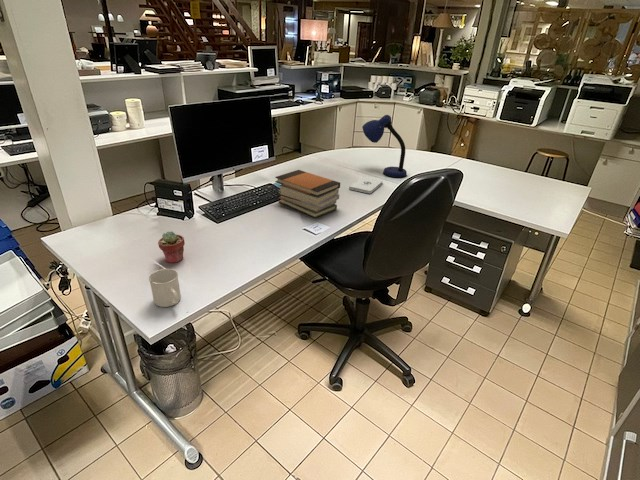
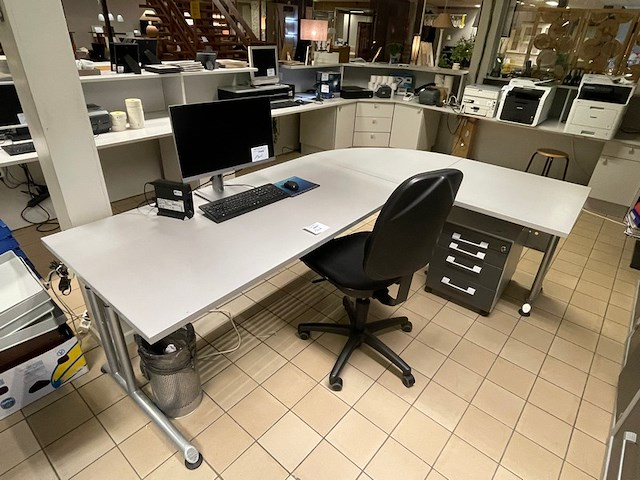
- cup (168, 290)
- book stack (307, 193)
- desk lamp (380, 138)
- notepad (366, 184)
- potted succulent (172, 245)
